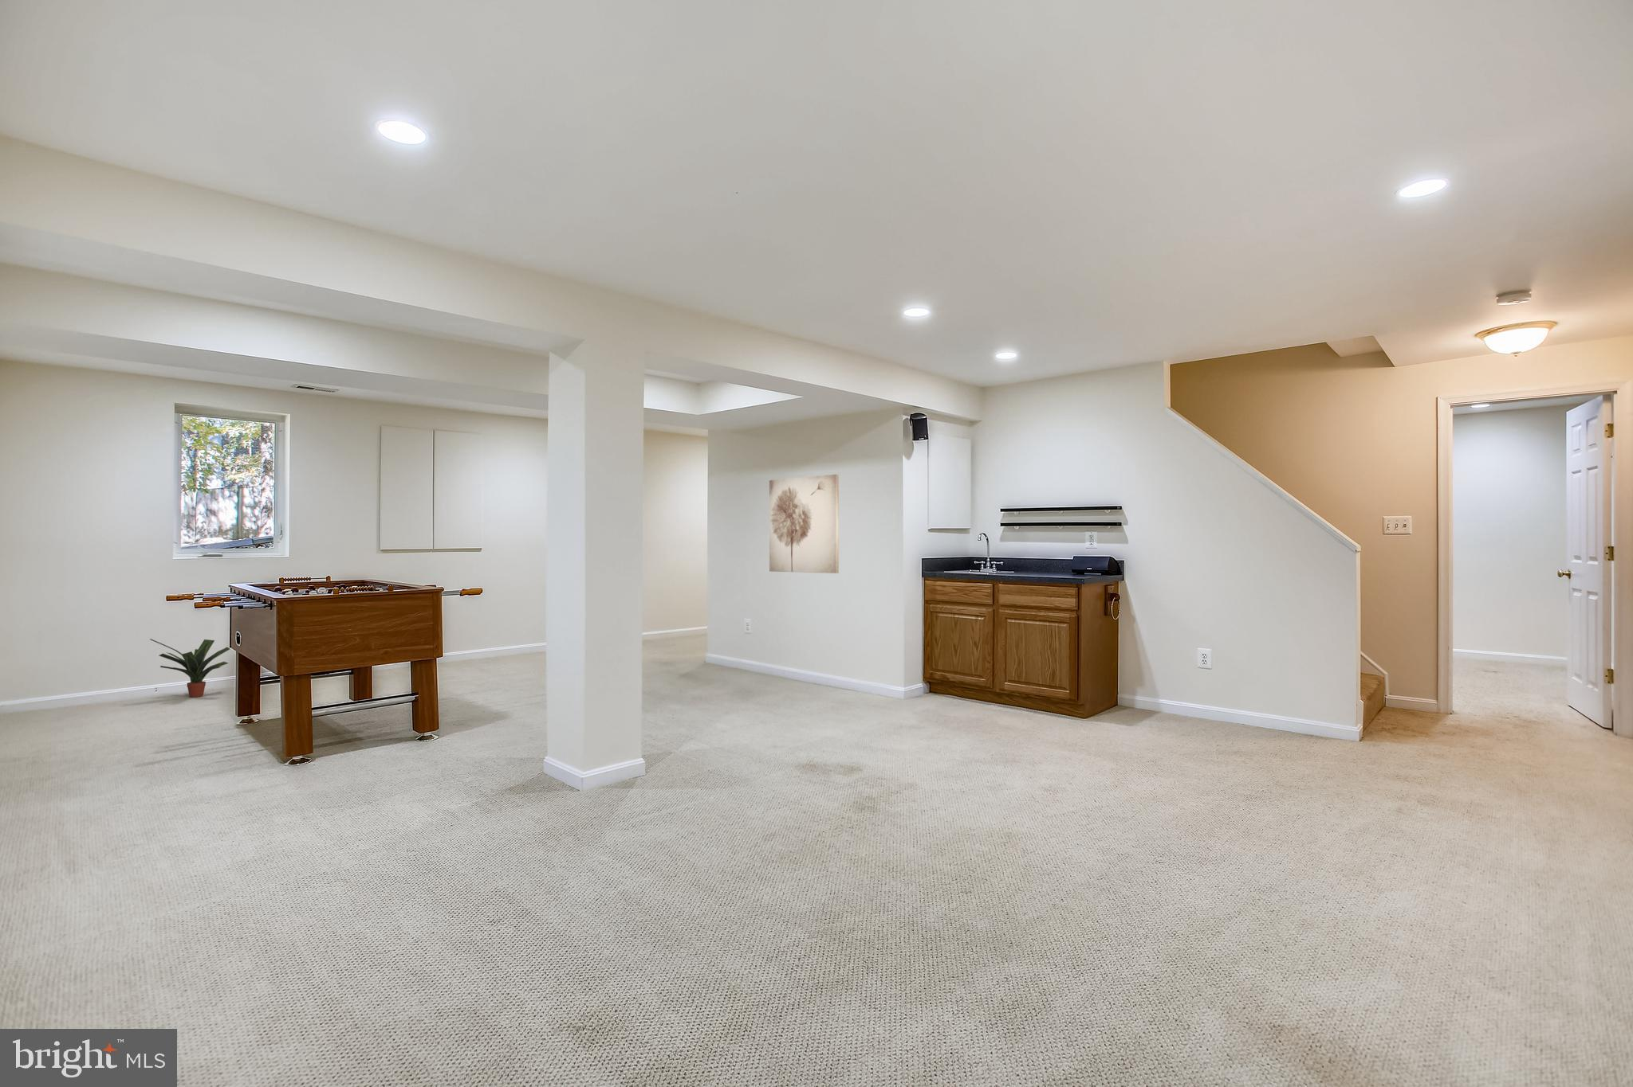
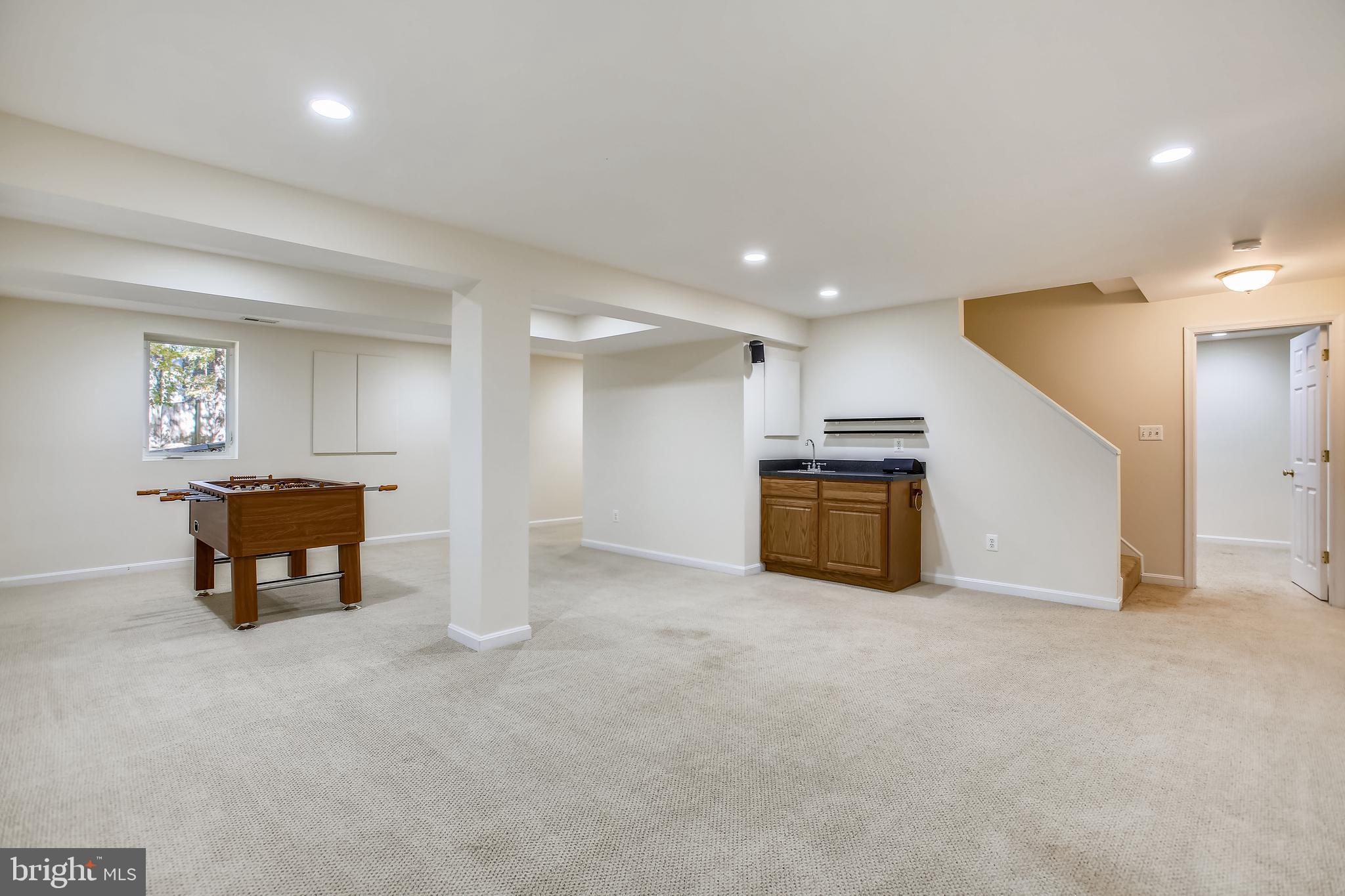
- potted plant (191, 666)
- wall art (803, 525)
